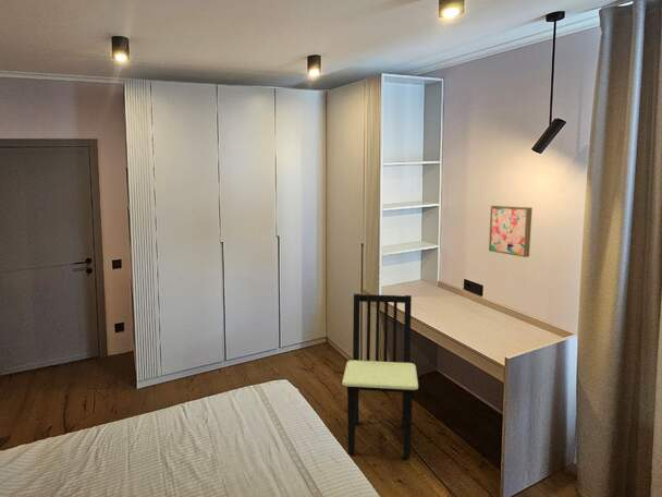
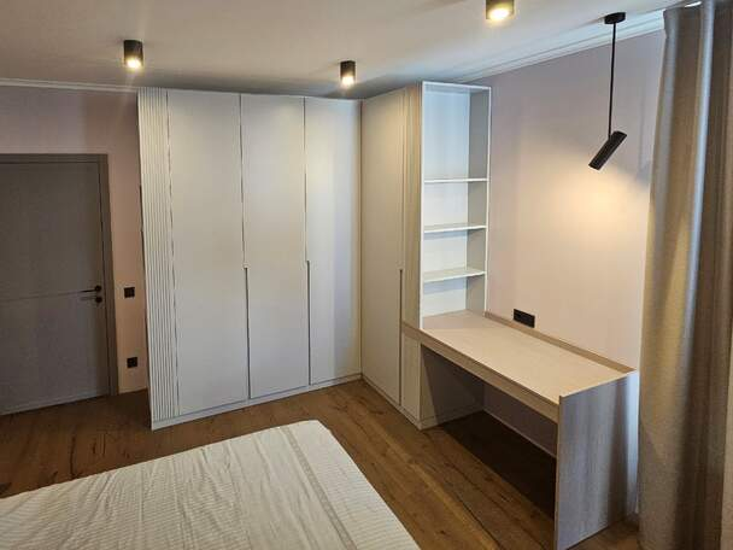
- wall art (508, 230)
- dining chair (380, 373)
